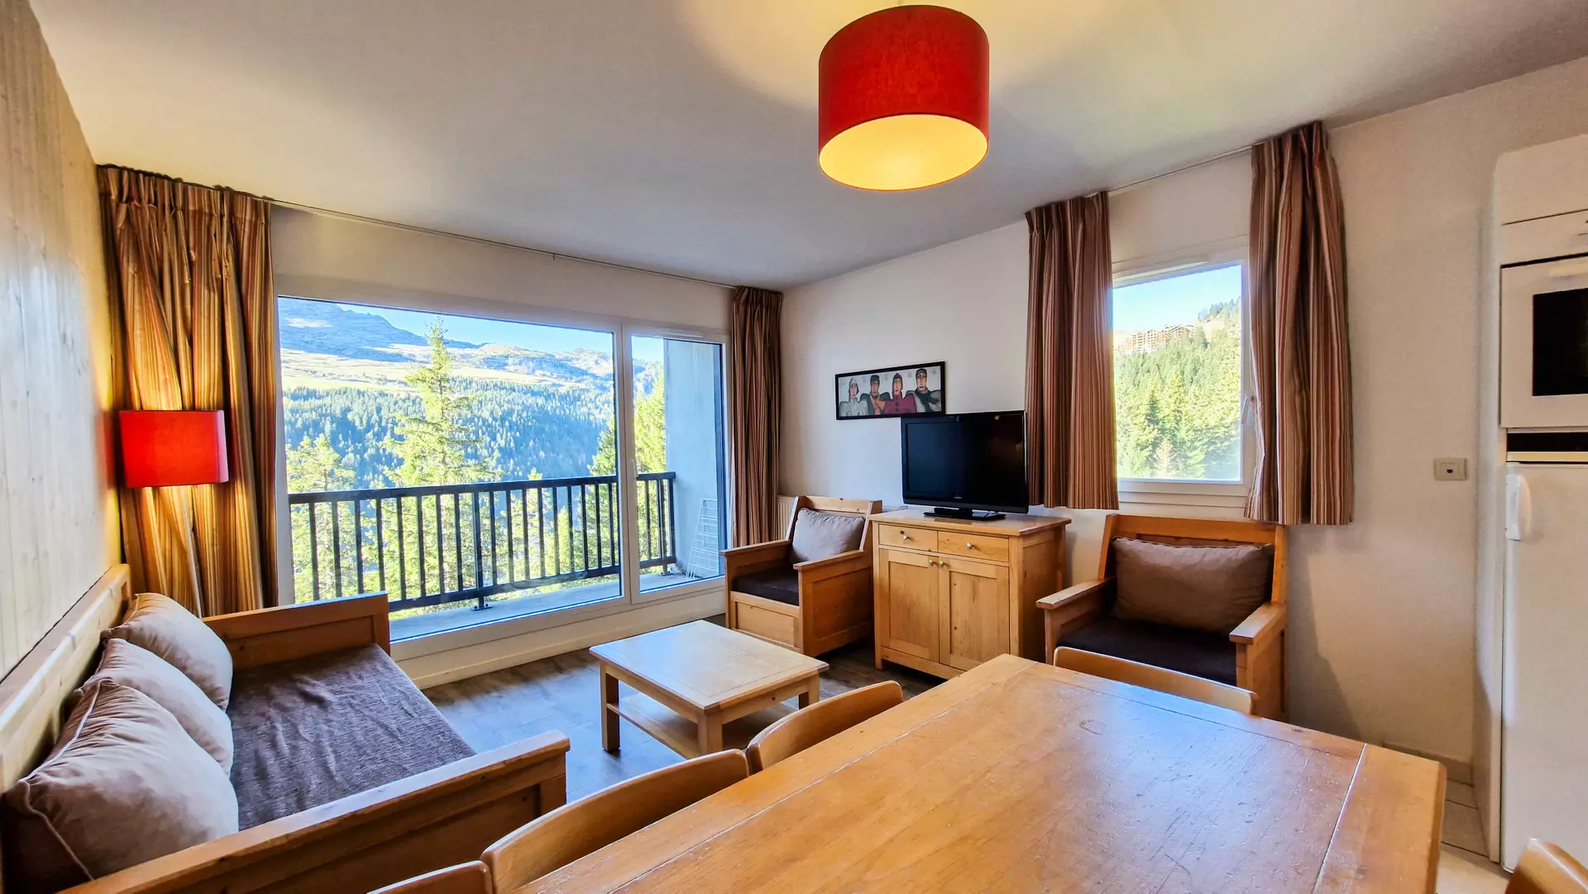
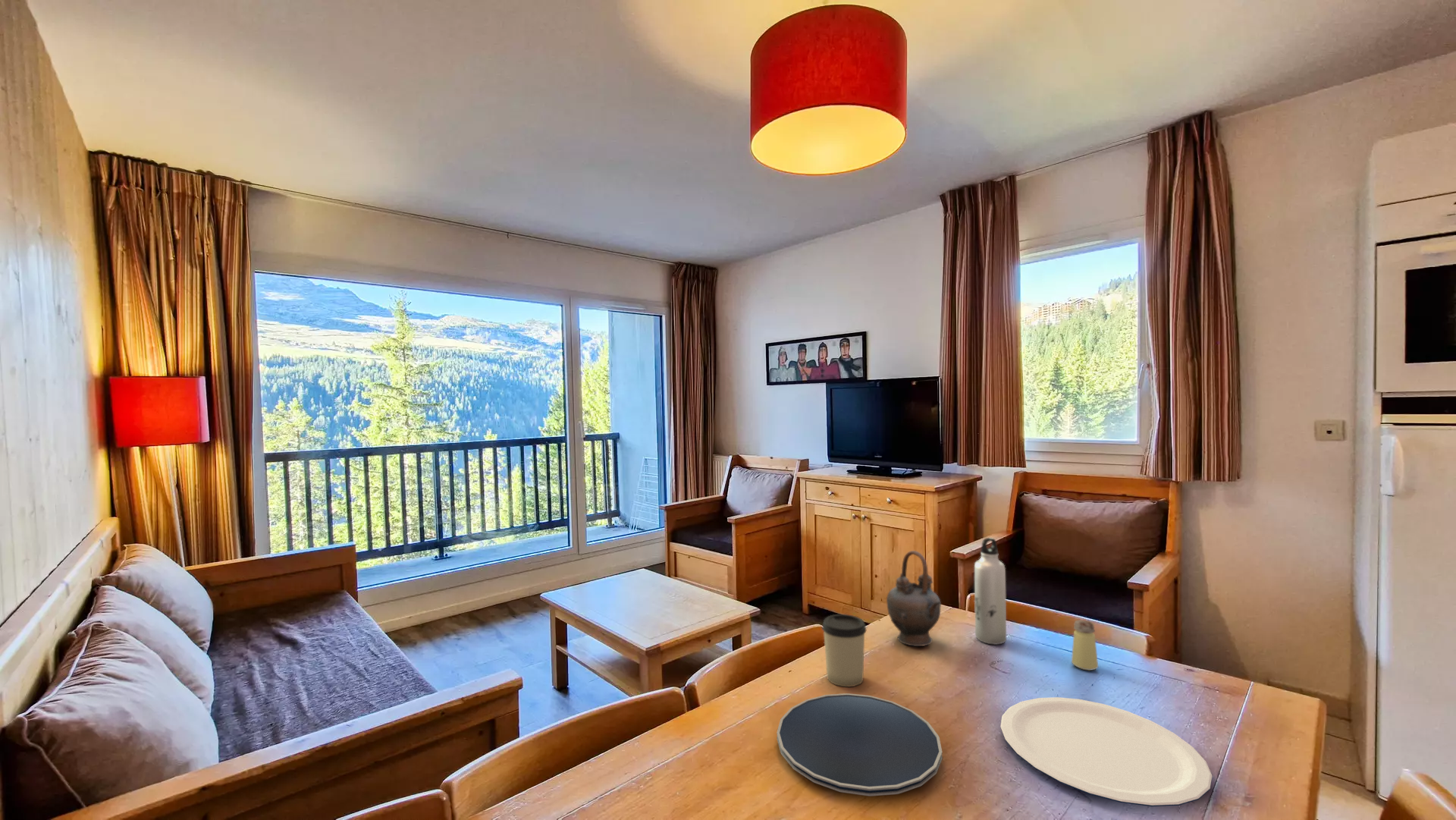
+ water bottle (990, 589)
+ teapot (917, 598)
+ saltshaker (1084, 643)
+ plate (857, 740)
+ cup (844, 649)
+ plate (1097, 746)
